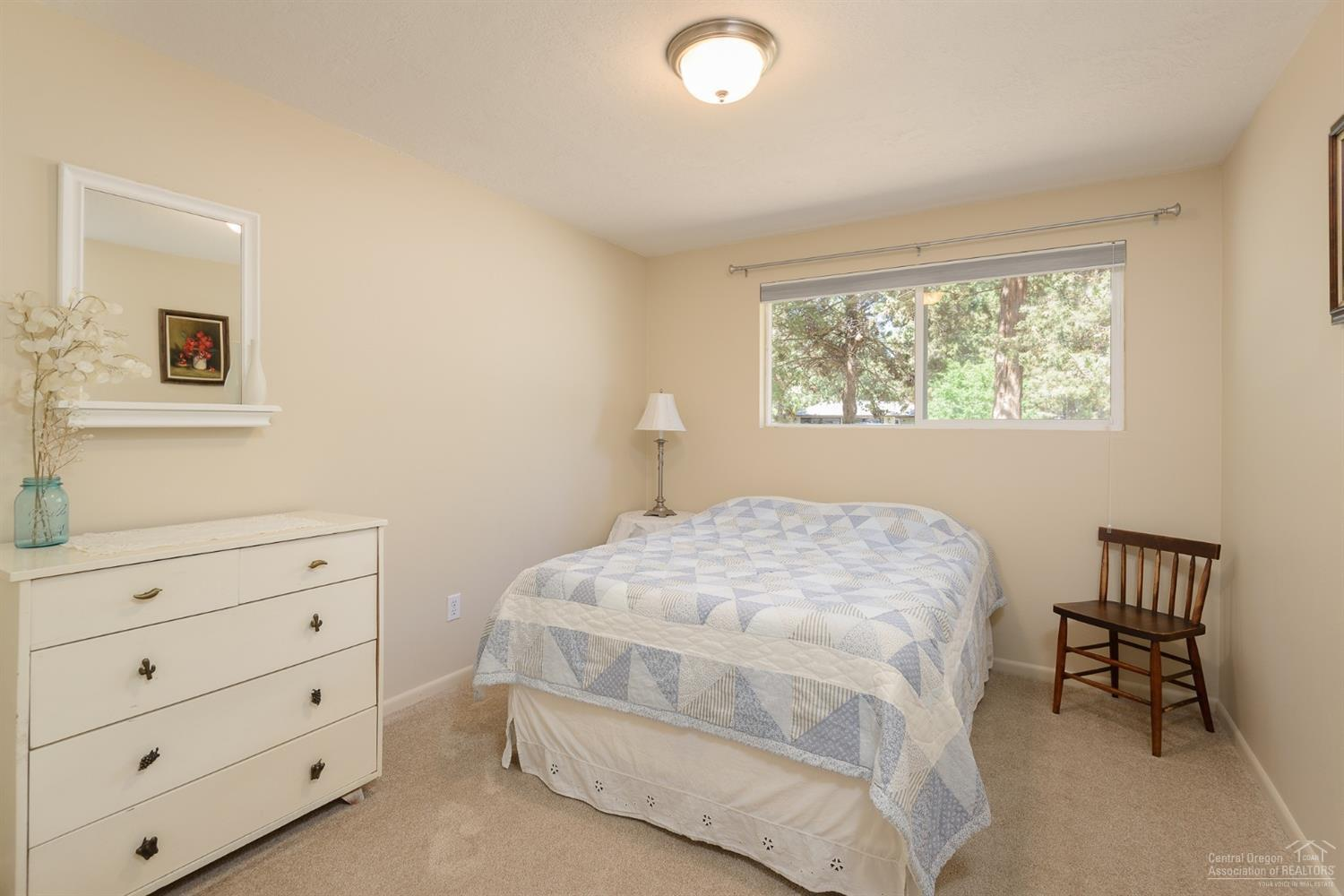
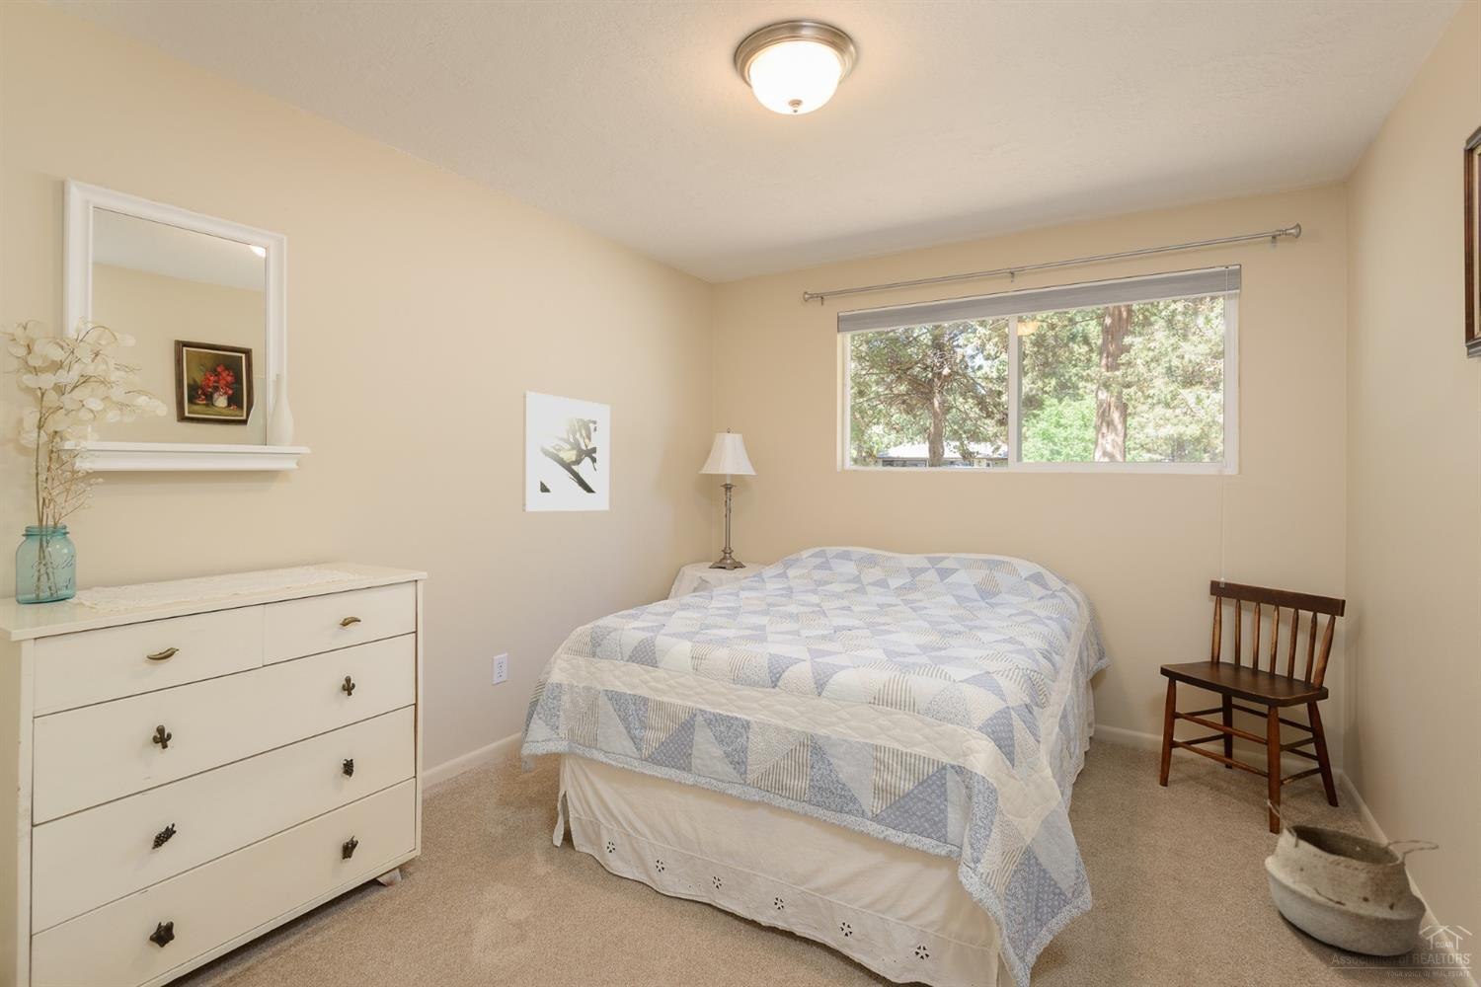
+ woven basket (1348, 870)
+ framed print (569, 454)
